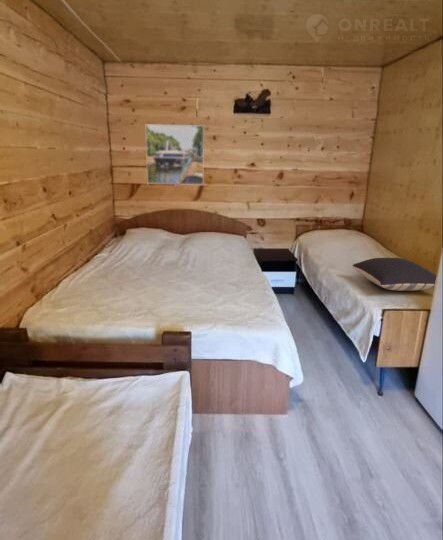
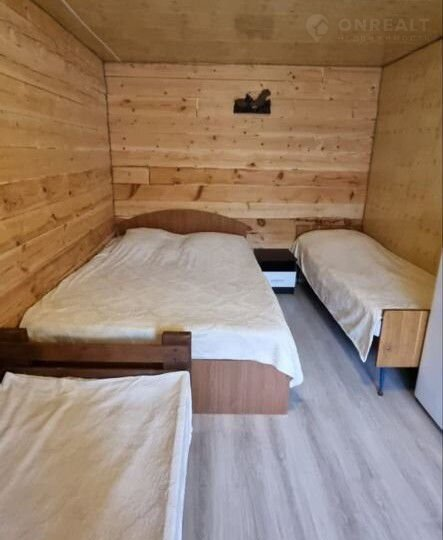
- pillow (397, 274)
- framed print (175, 155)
